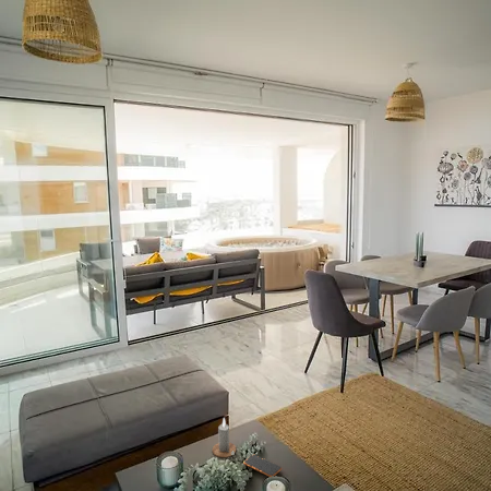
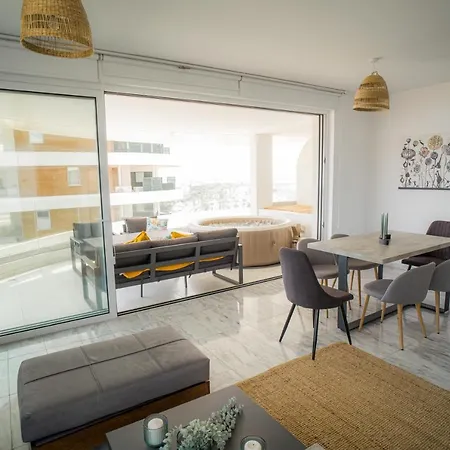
- smartphone (262, 465)
- candle (224, 433)
